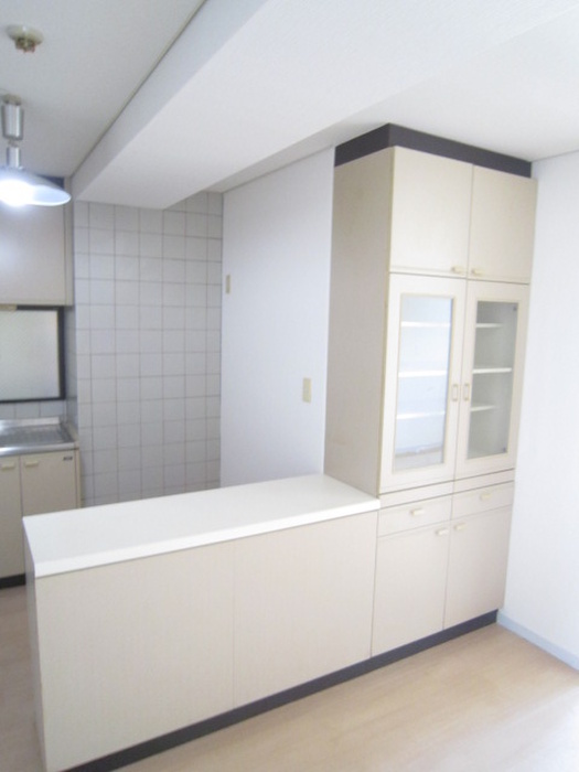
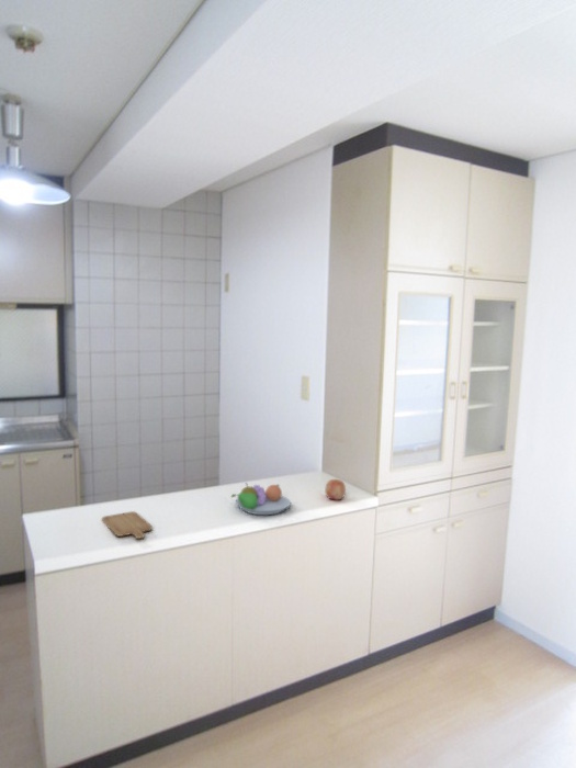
+ apple (335, 489)
+ chopping board (128, 524)
+ fruit bowl (260, 496)
